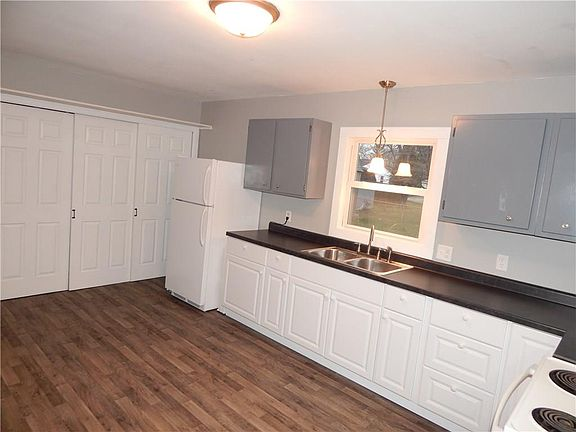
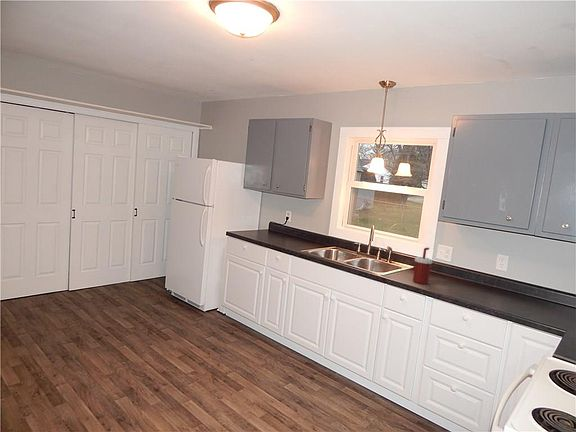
+ soap dispenser (422, 265)
